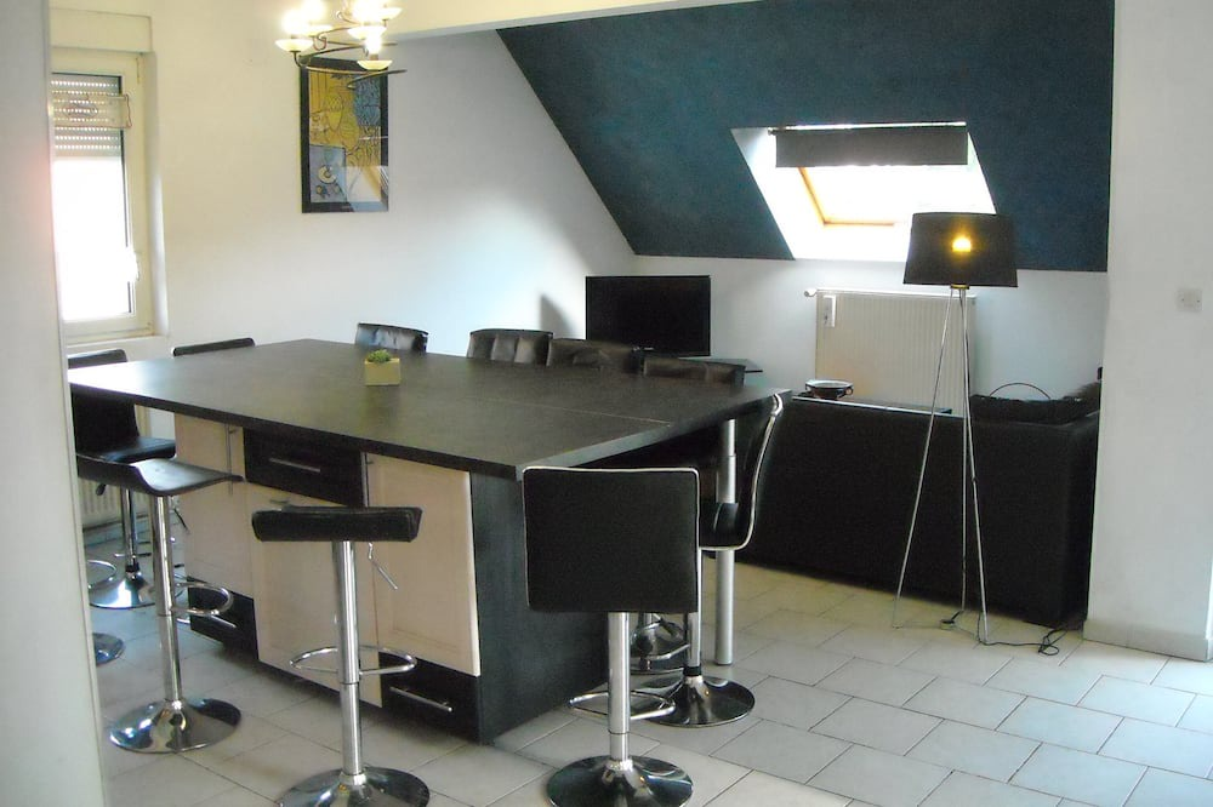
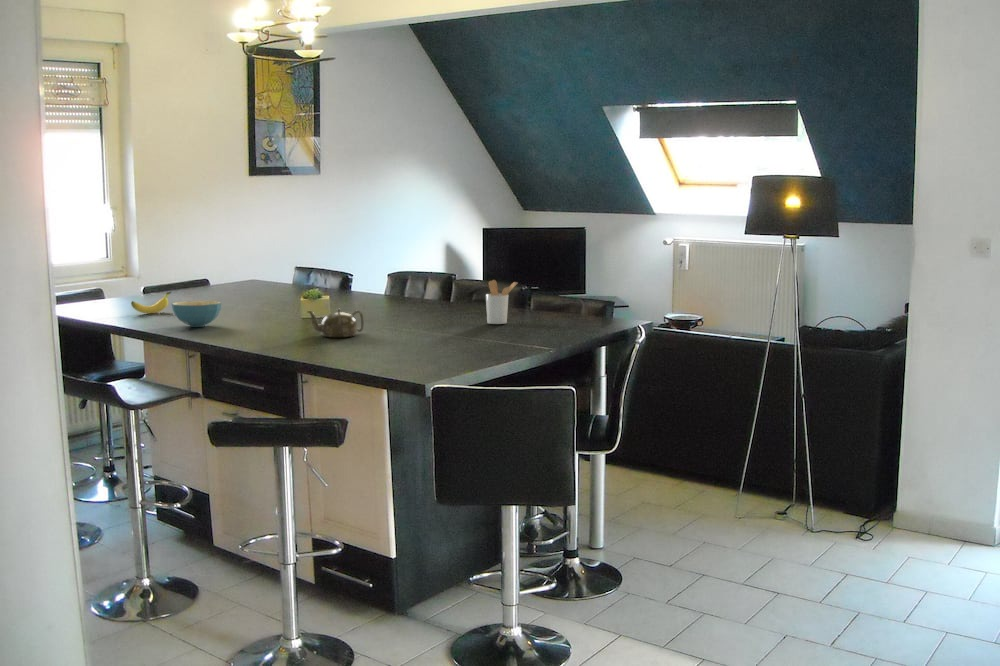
+ utensil holder (502, 301)
+ banana (152, 305)
+ teapot (336, 322)
+ cereal bowl (197, 314)
